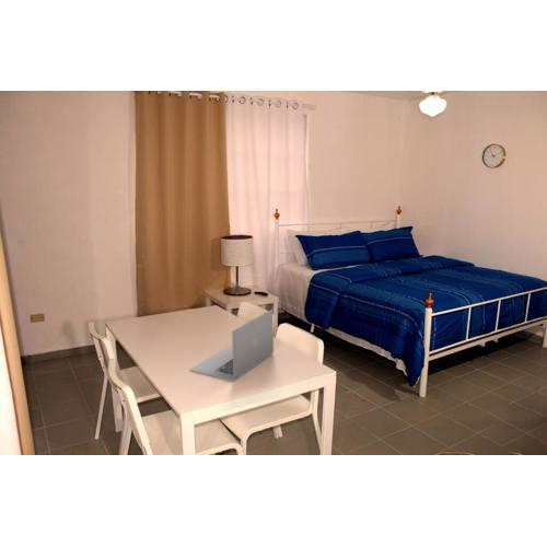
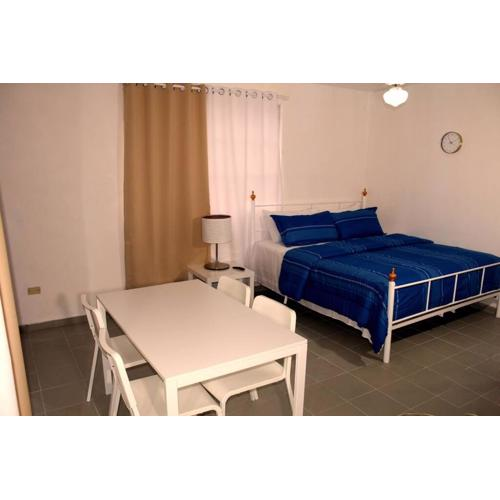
- laptop (232, 338)
